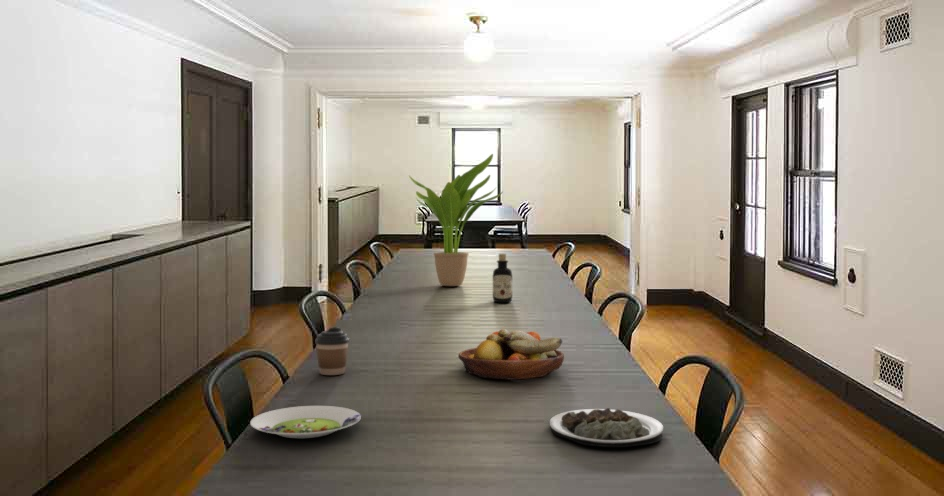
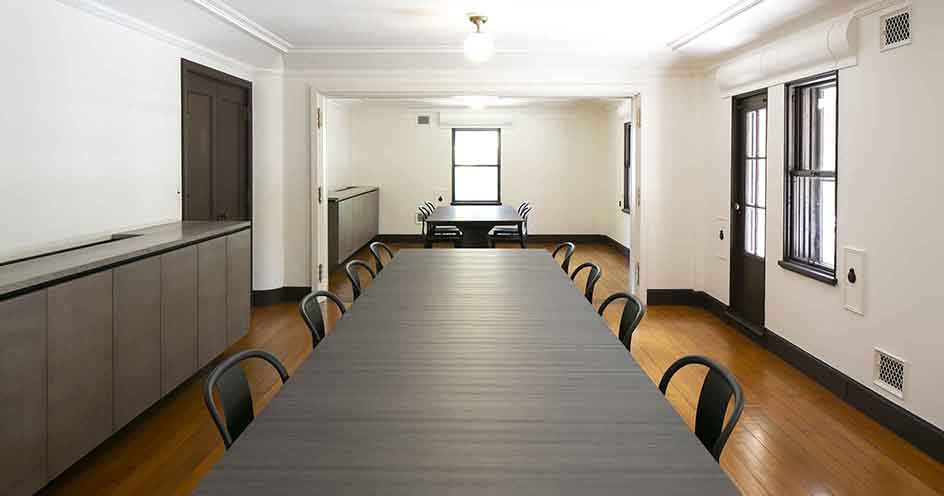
- salad plate (306, 421)
- fruit bowl (512, 349)
- coffee cup (332, 350)
- potted plant (459, 221)
- plate (605, 423)
- bottle (502, 277)
